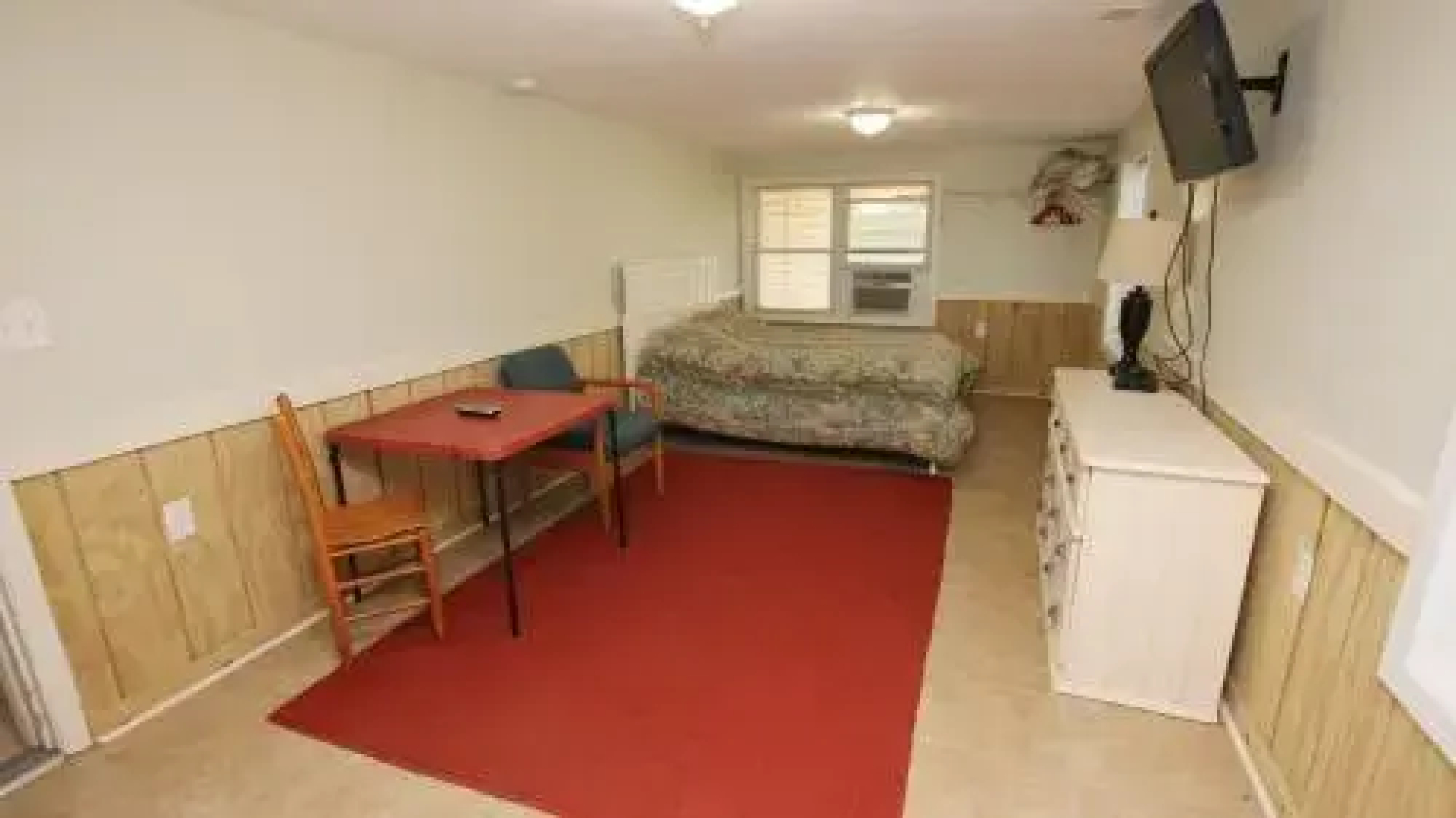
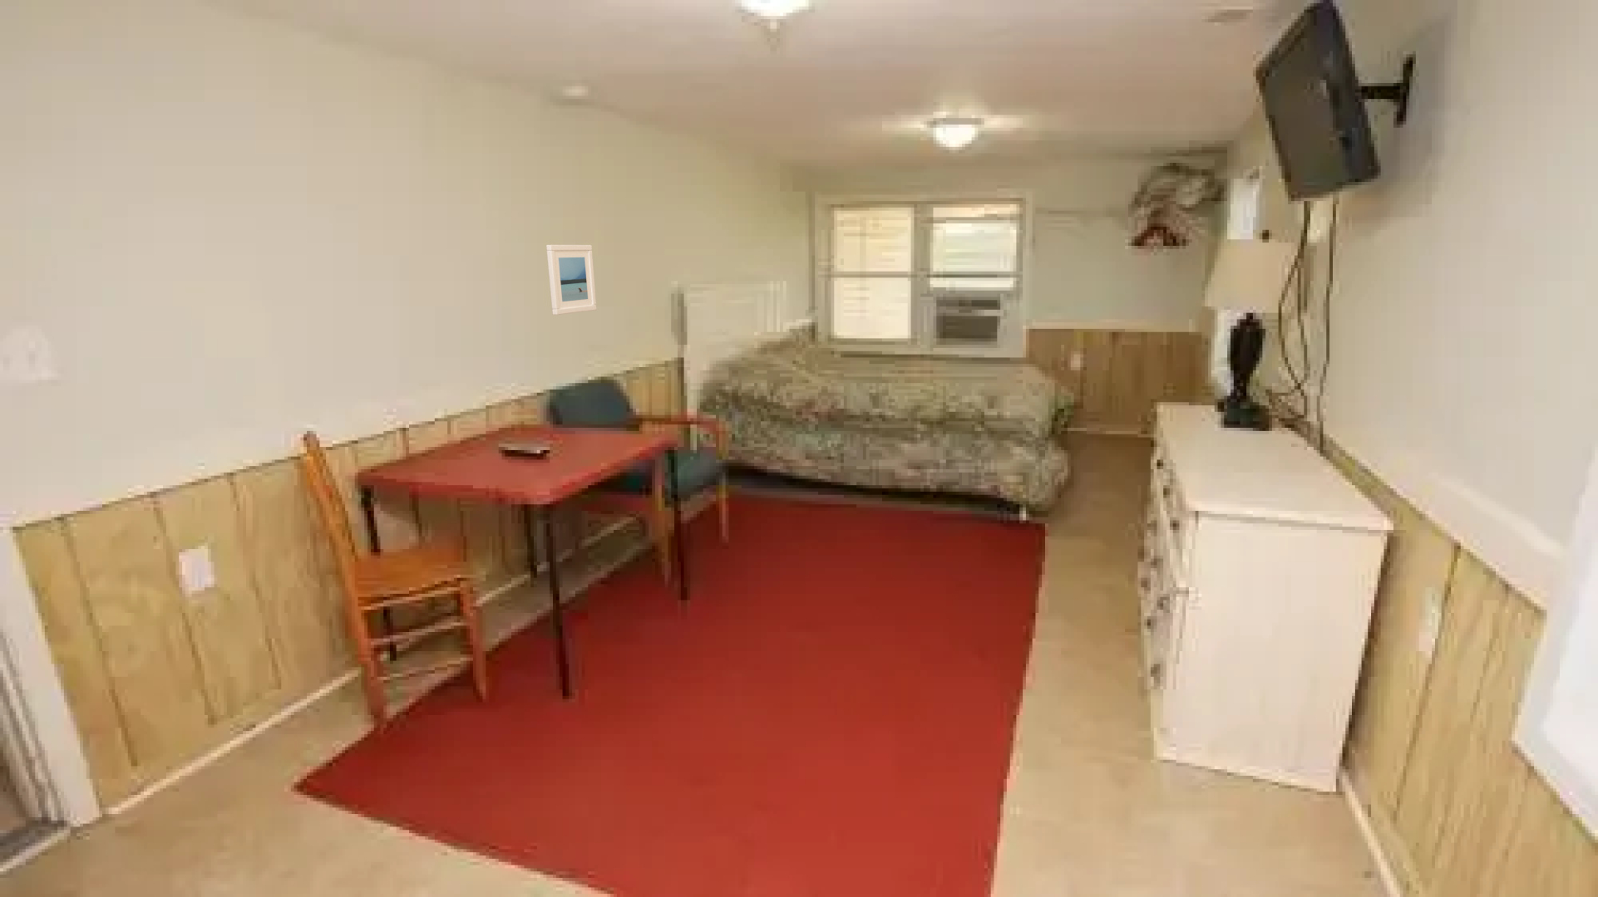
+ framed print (572, 279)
